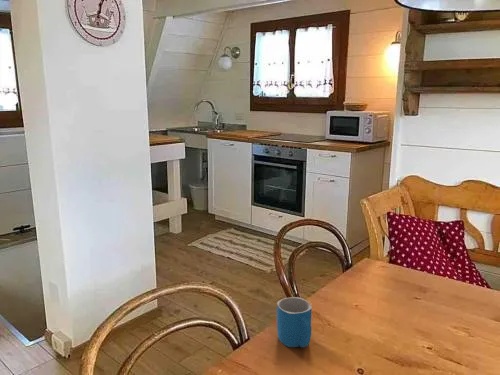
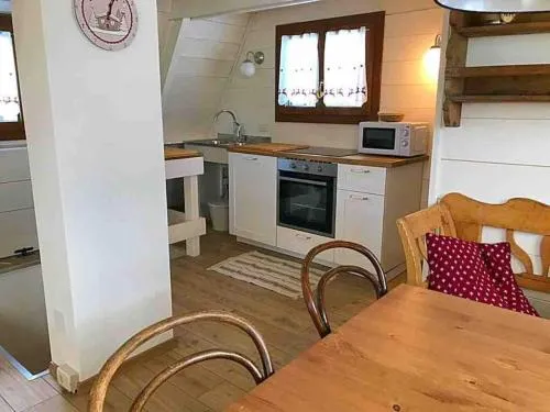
- mug (297, 325)
